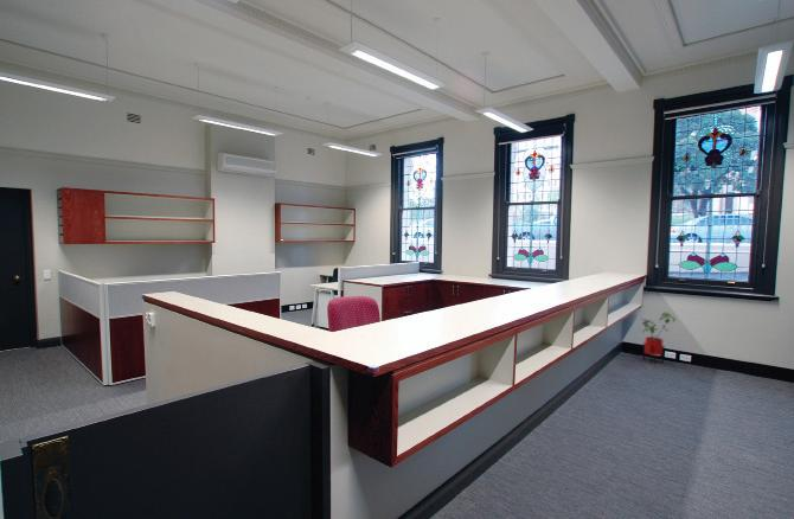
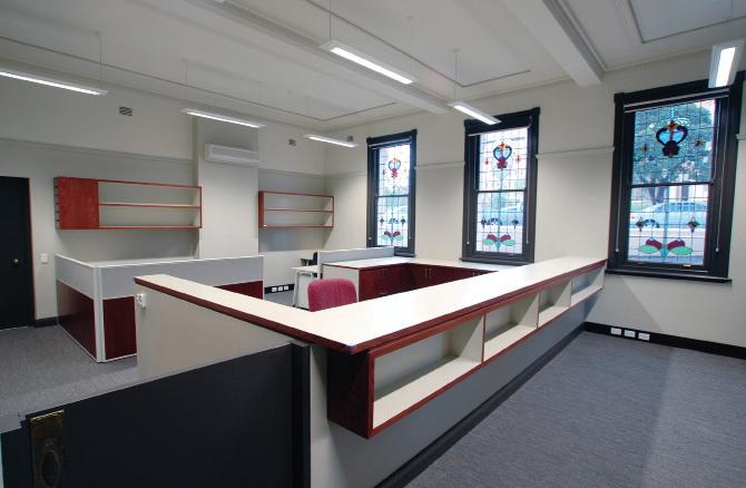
- house plant (657, 337)
